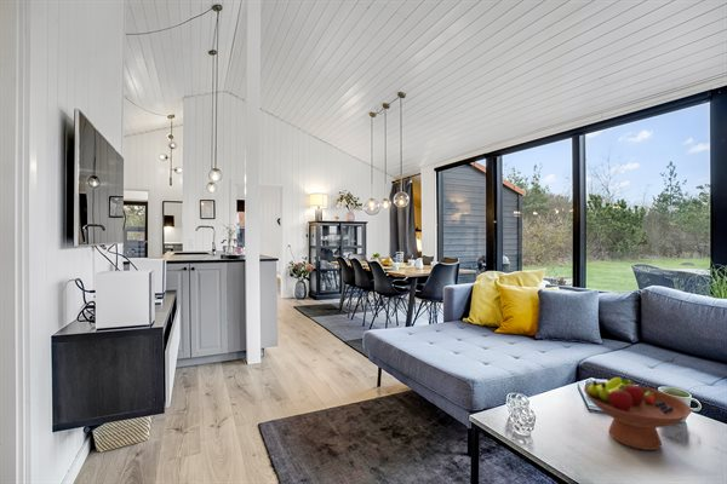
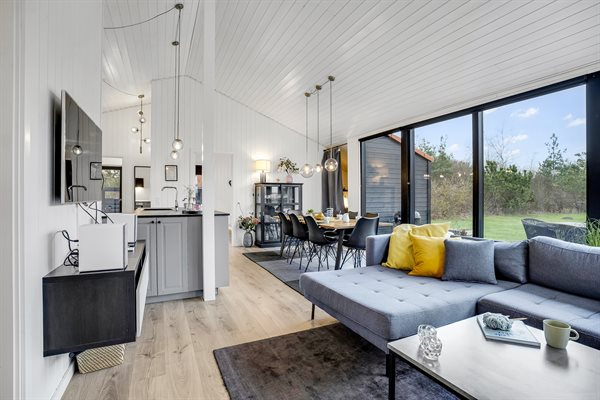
- fruit bowl (634, 410)
